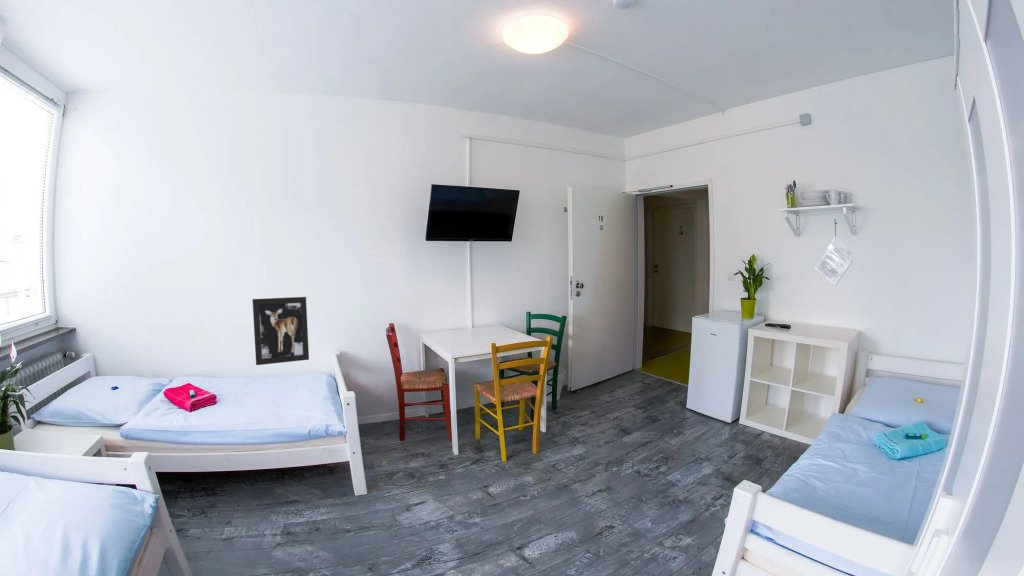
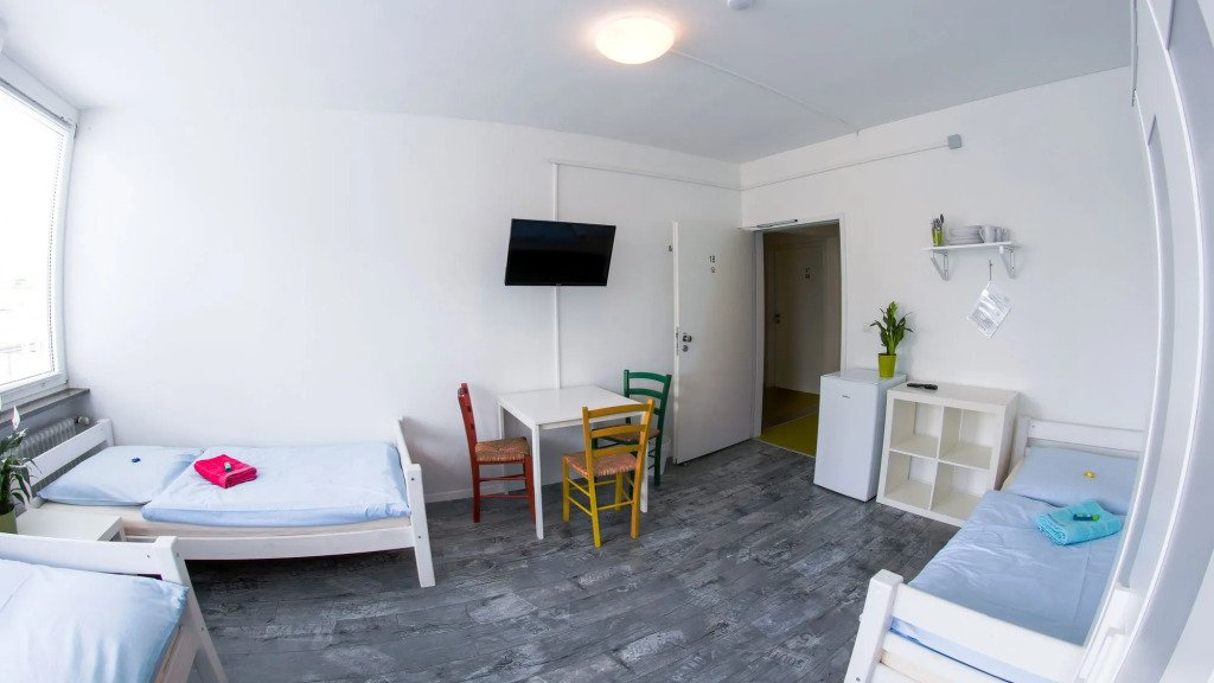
- wall art (281, 330)
